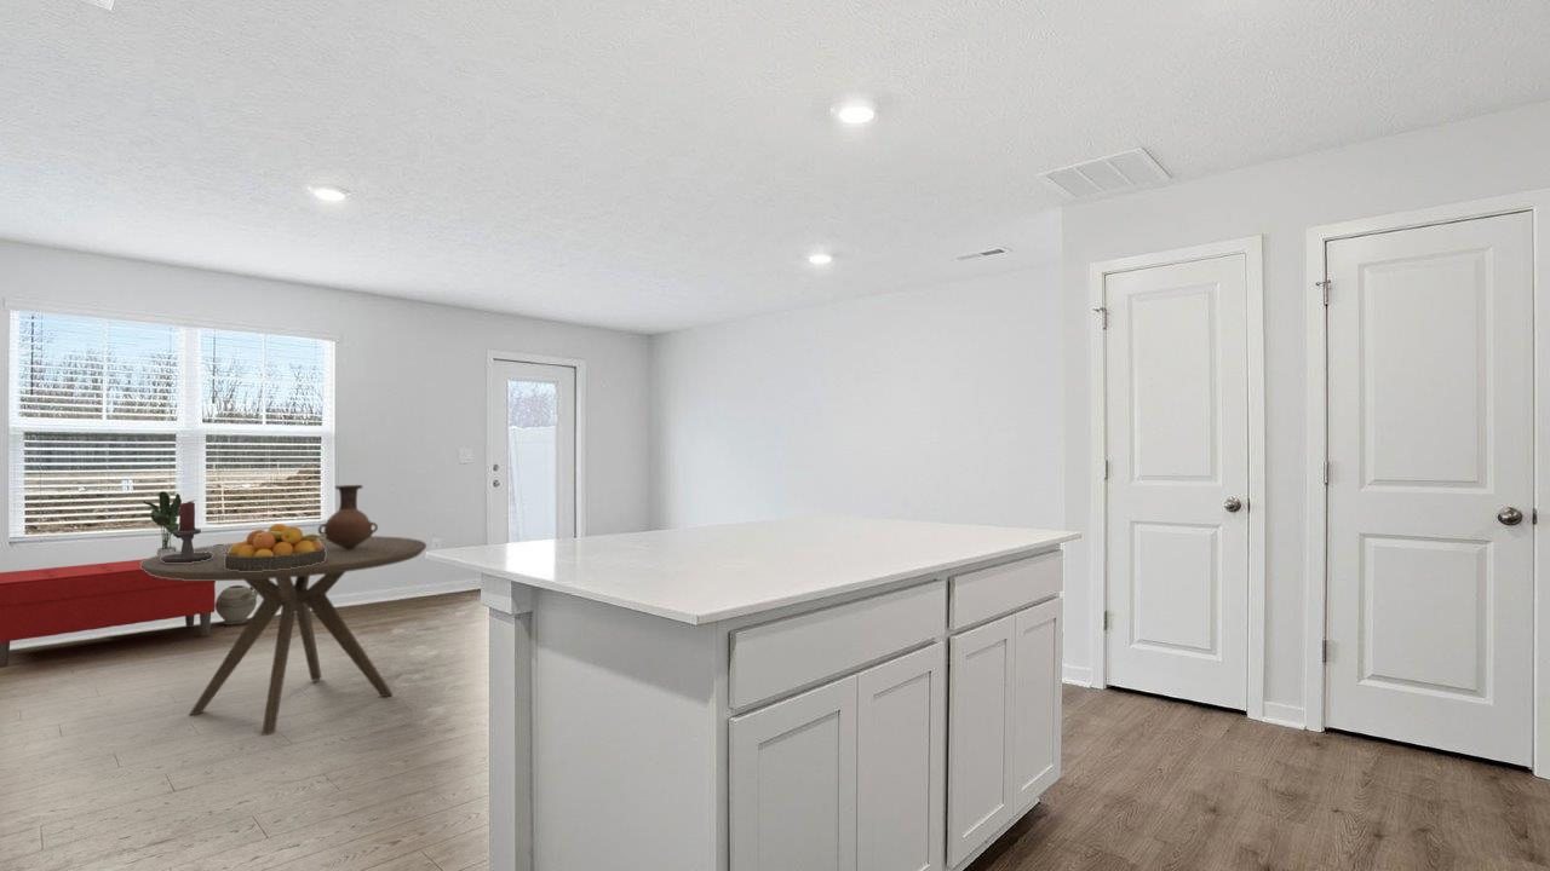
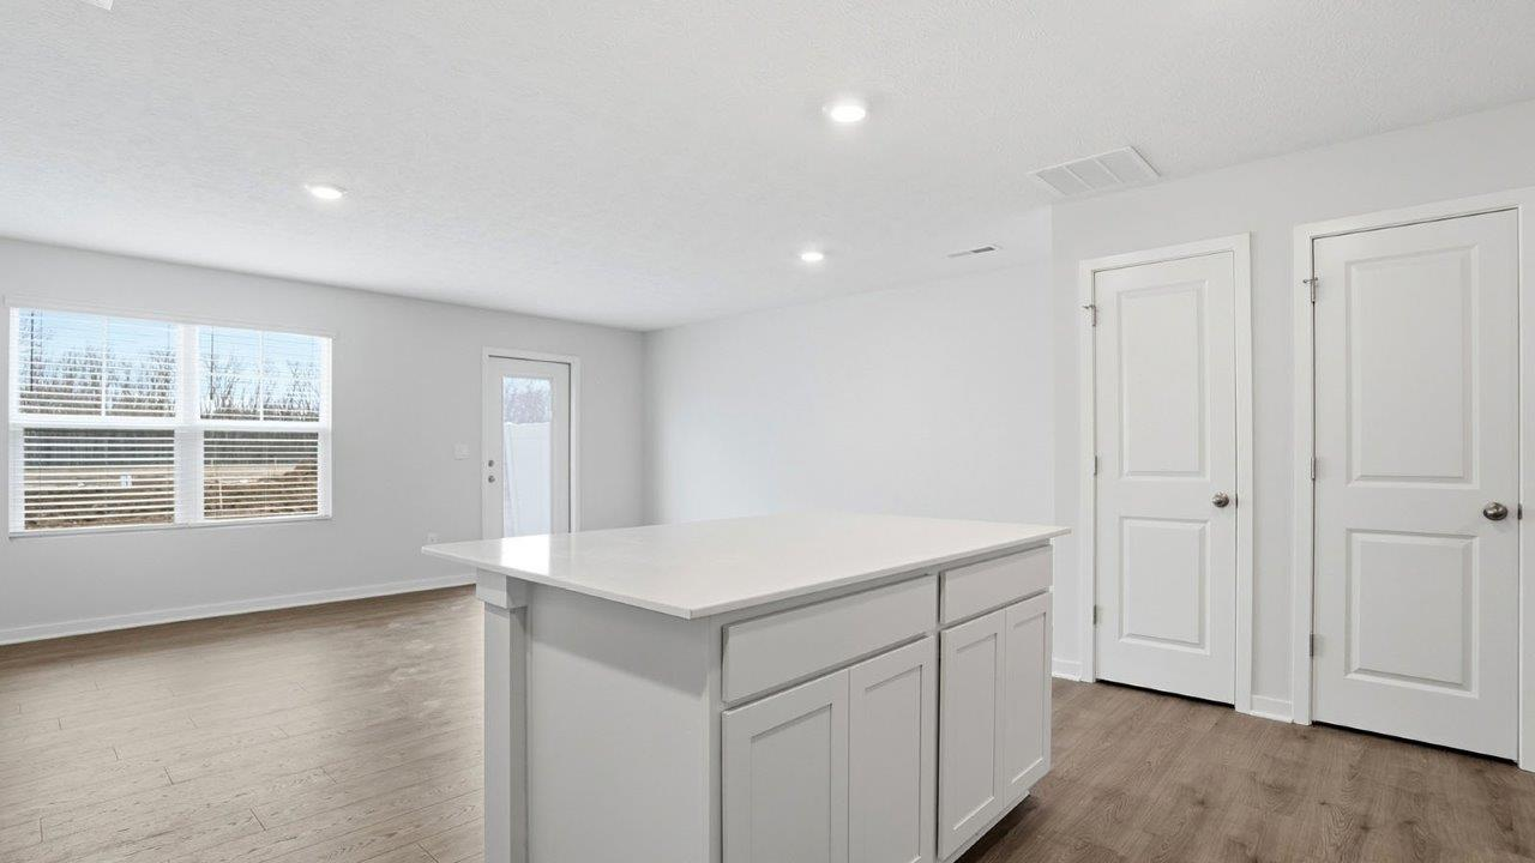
- dining table (292, 627)
- potted plant (171, 526)
- ceramic jug (240, 604)
- fruit bowl (276, 544)
- bench (105, 606)
- candle holder (195, 530)
- vase (348, 517)
